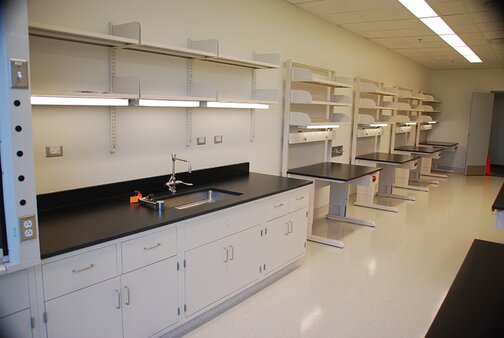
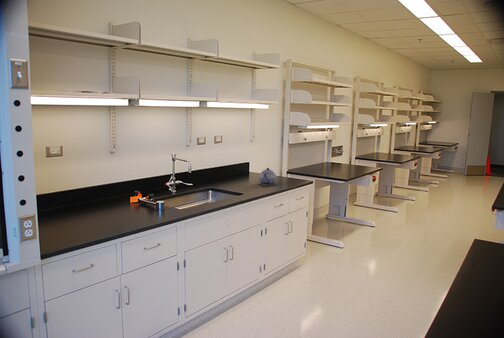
+ teapot (267, 176)
